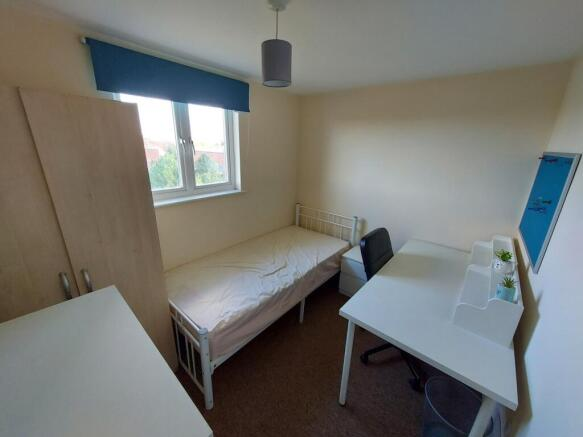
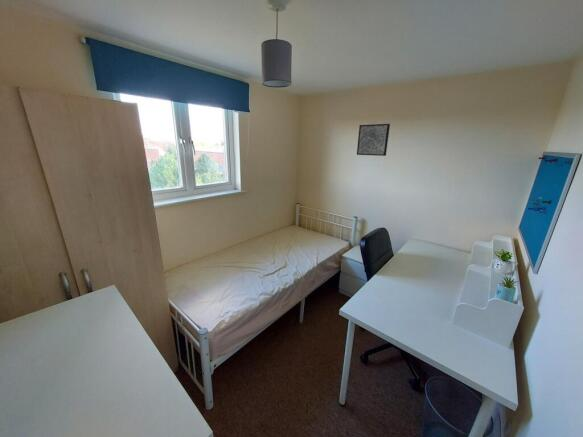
+ wall art (372, 140)
